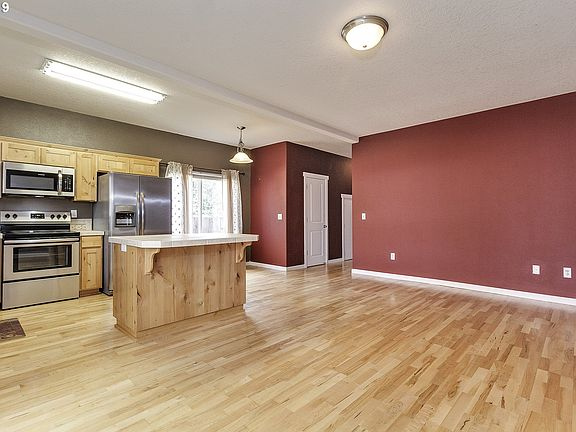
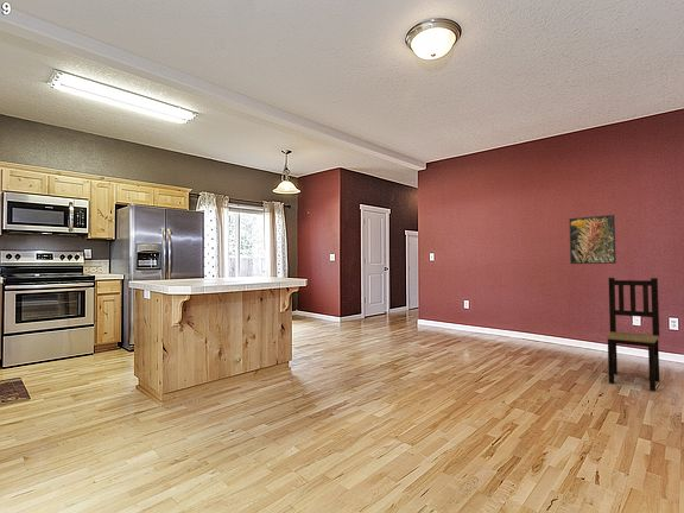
+ dining chair (632, 332)
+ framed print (591, 240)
